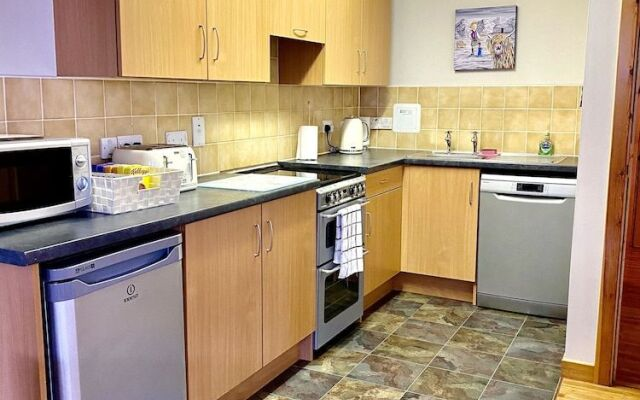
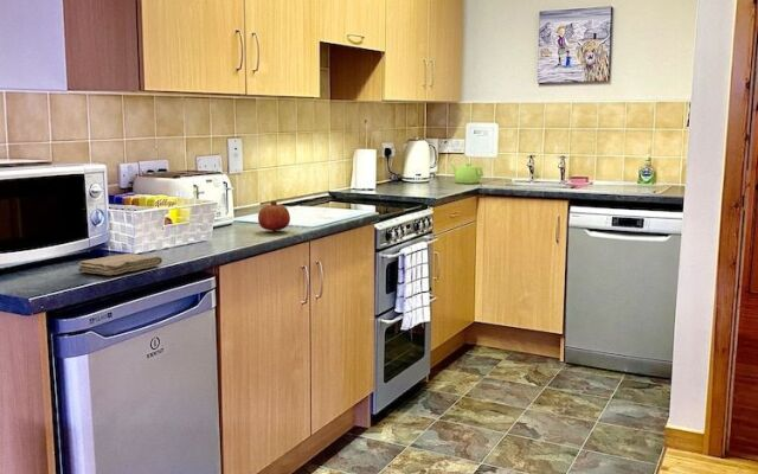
+ washcloth (120, 262)
+ fruit (274, 216)
+ teapot (465, 172)
